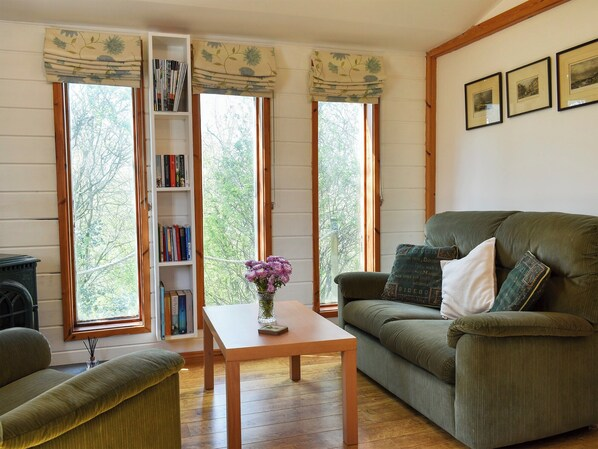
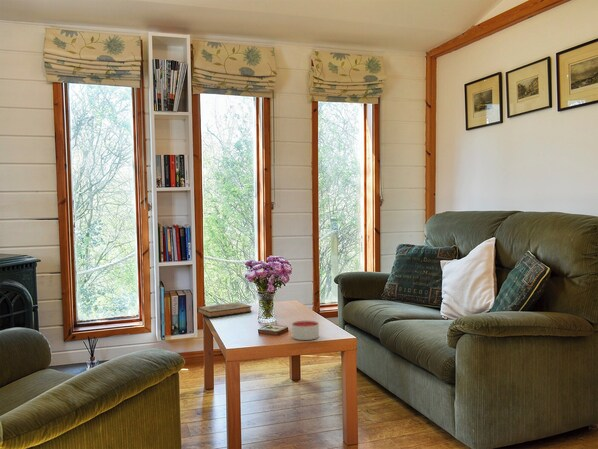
+ candle (305, 329)
+ hardback book (224, 309)
